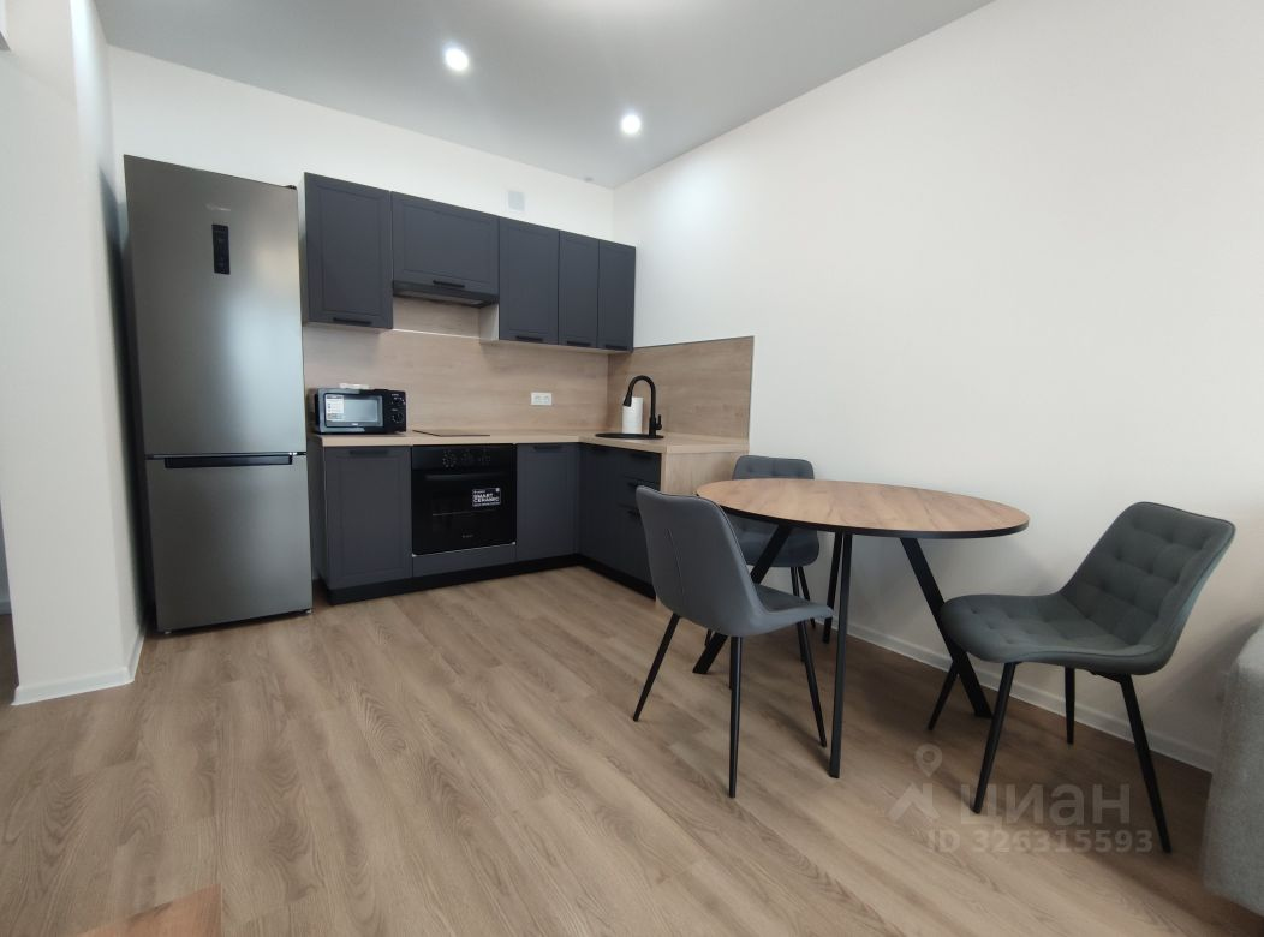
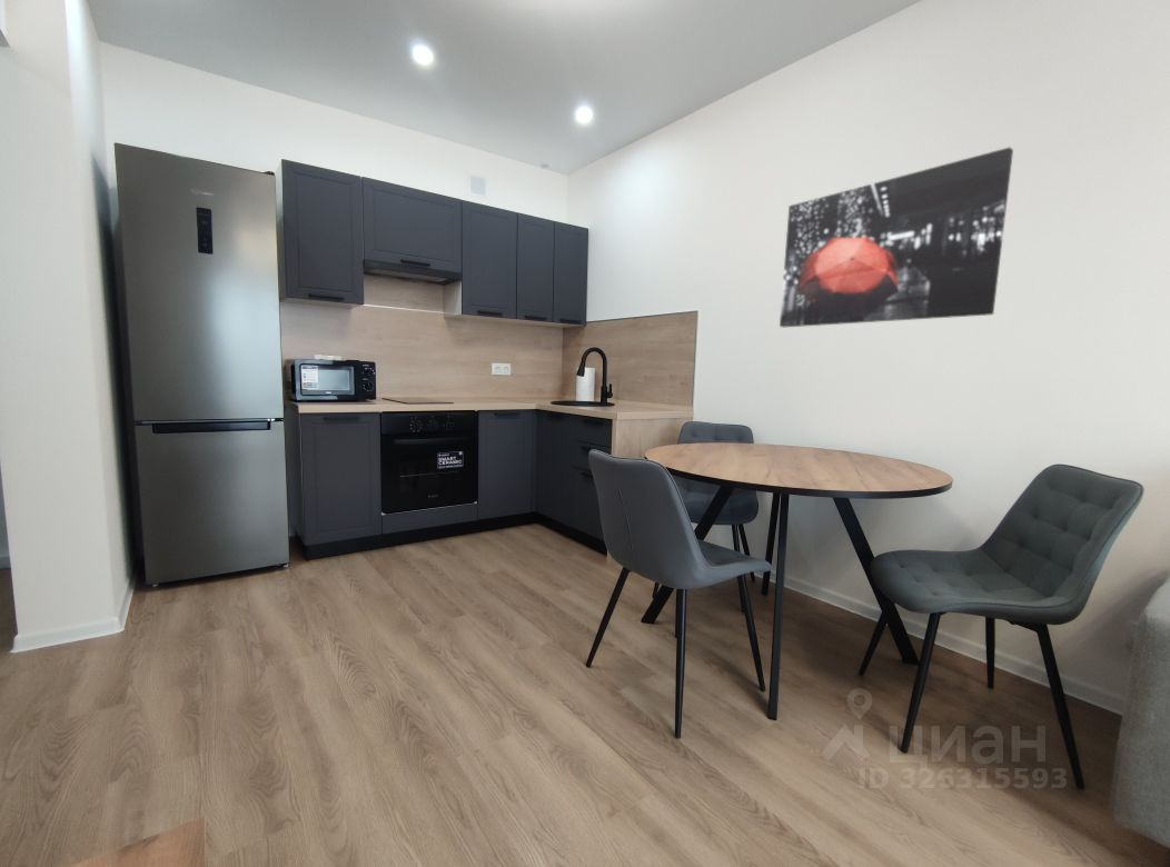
+ wall art (876, 252)
